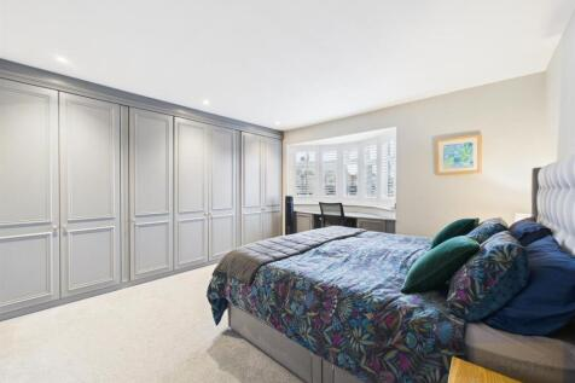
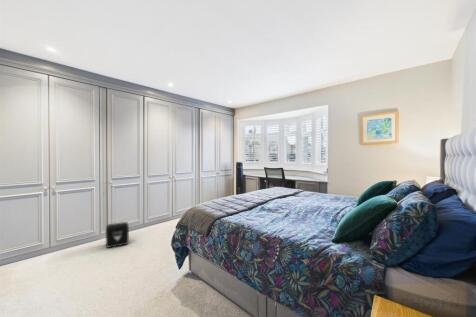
+ air purifier (117, 234)
